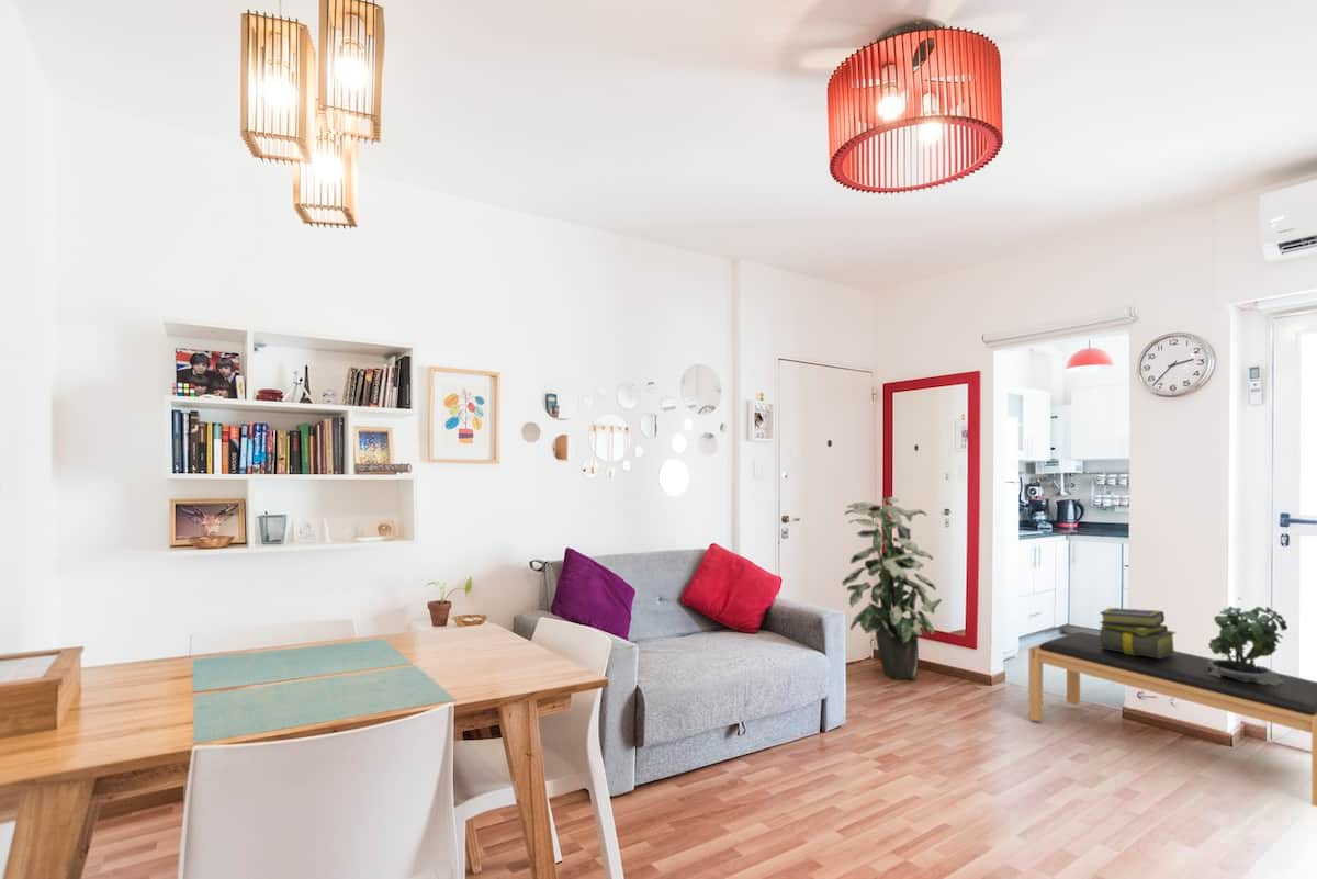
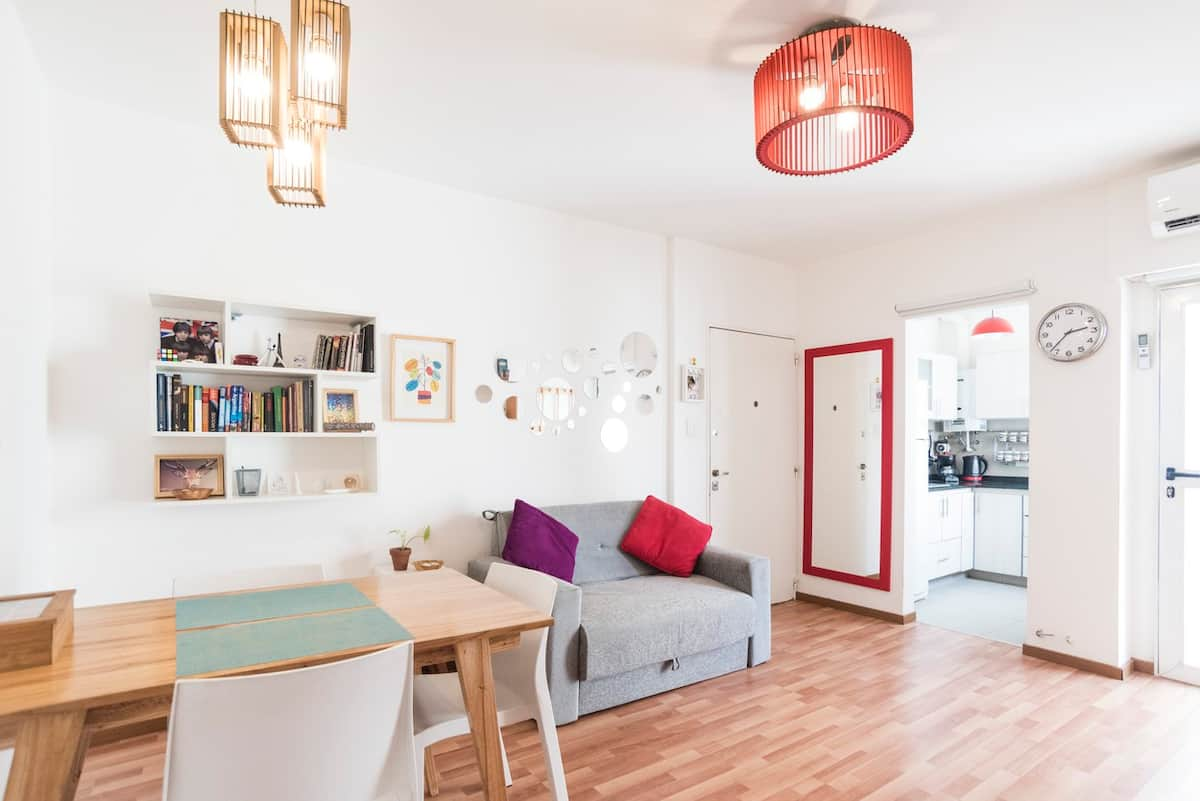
- potted plant (1245, 638)
- indoor plant (889, 586)
- stack of books (1134, 630)
- bench (1178, 698)
